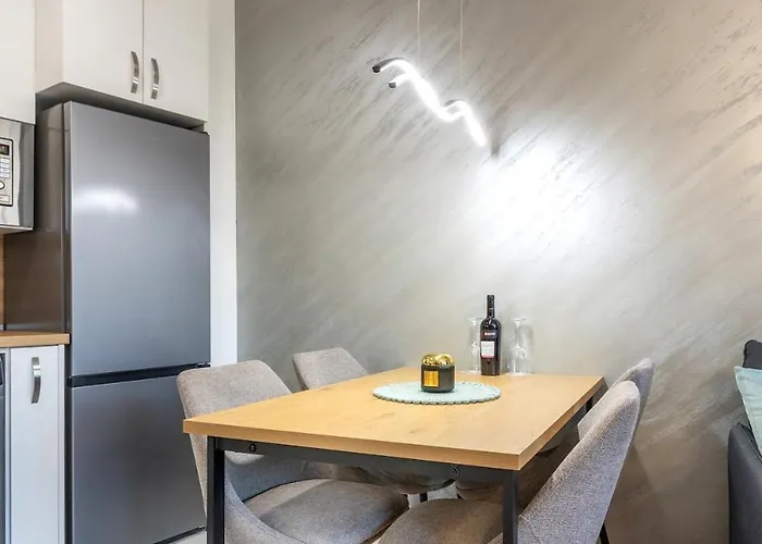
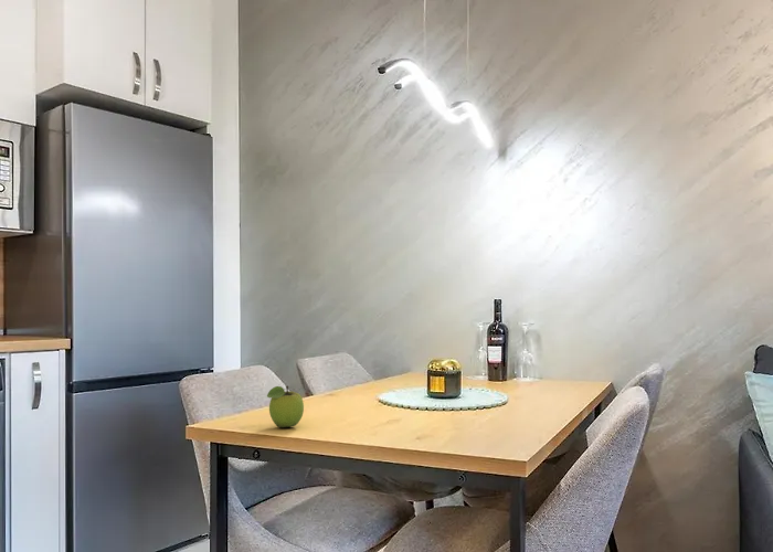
+ fruit (284, 405)
